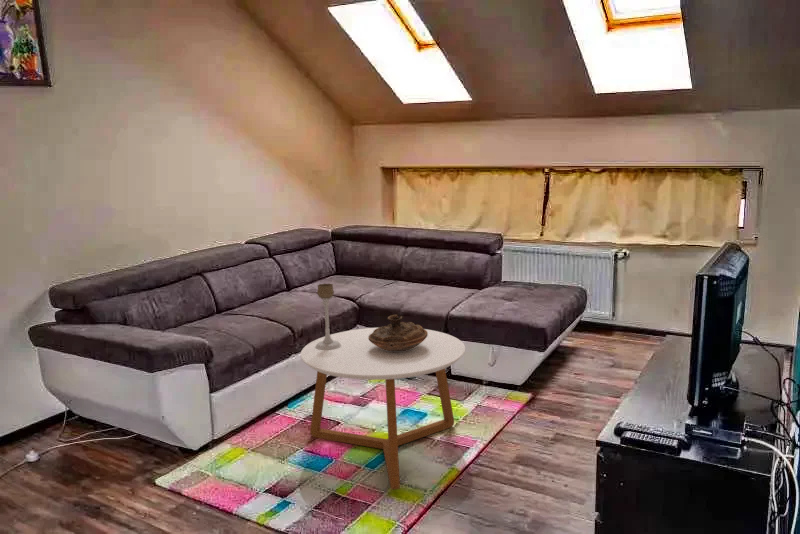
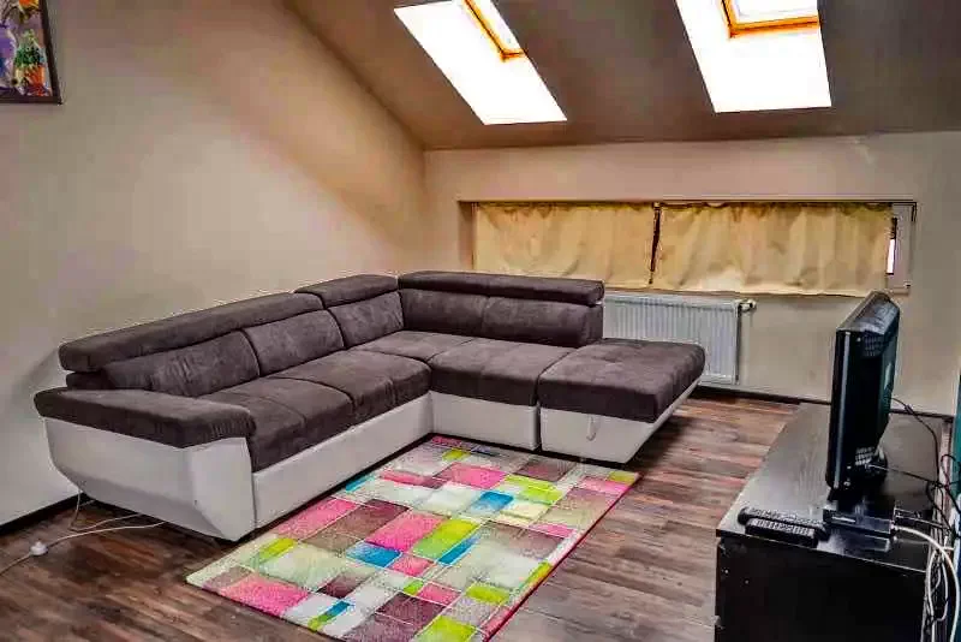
- candle holder (326, 315)
- coffee table (387, 398)
- decorative bowl (398, 331)
